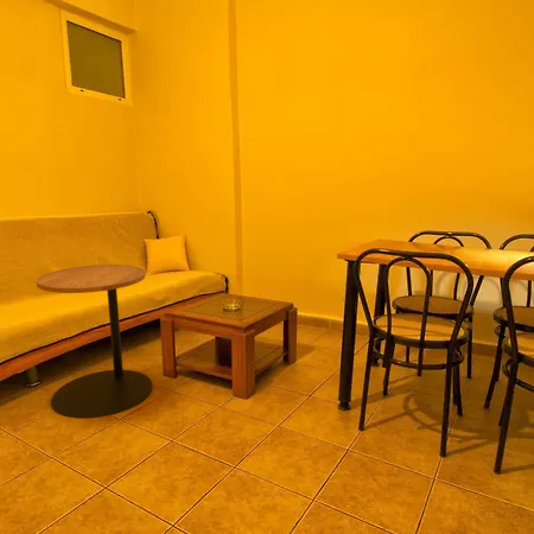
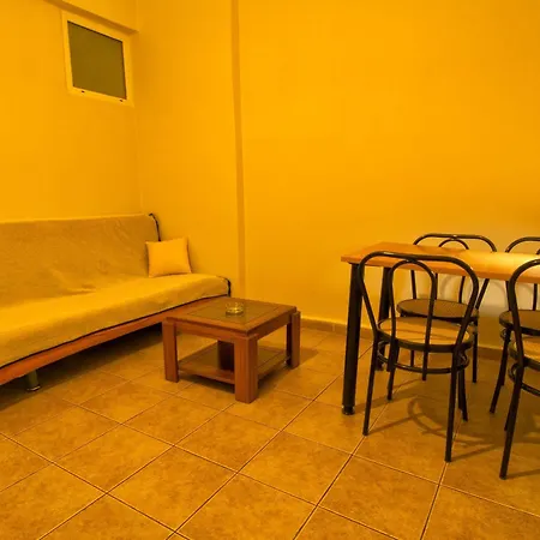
- side table (110, 333)
